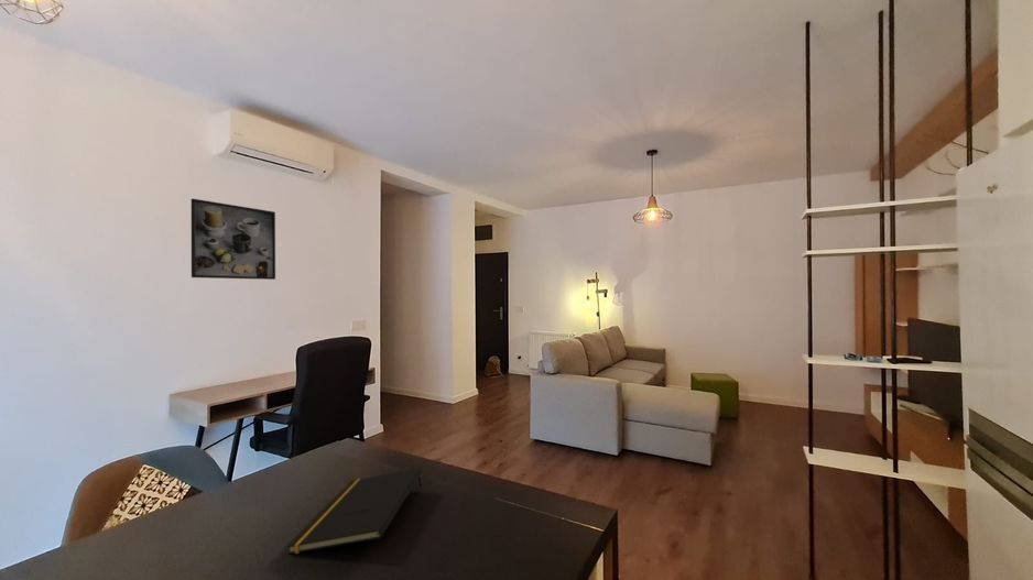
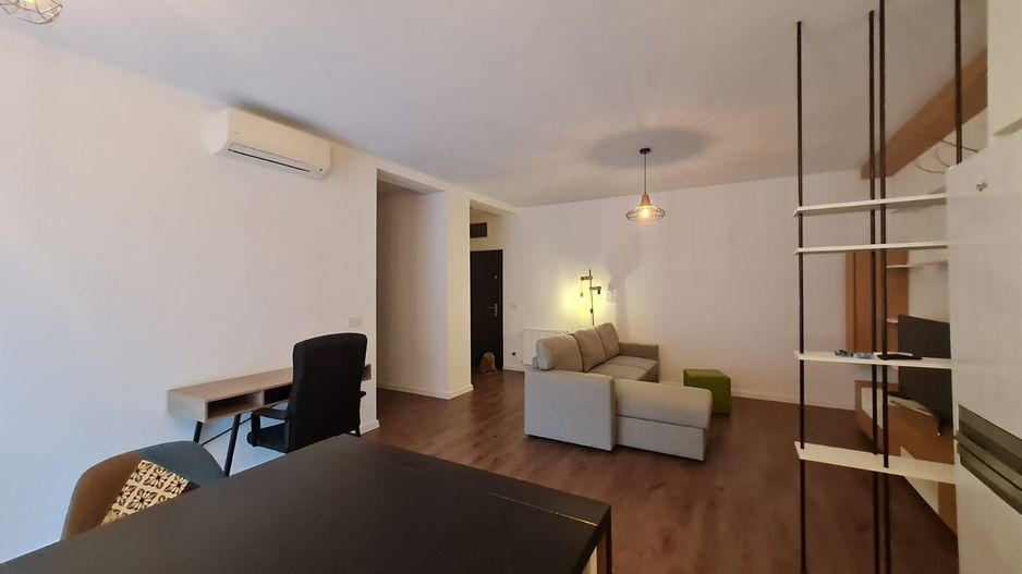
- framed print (236, 242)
- notepad (363, 504)
